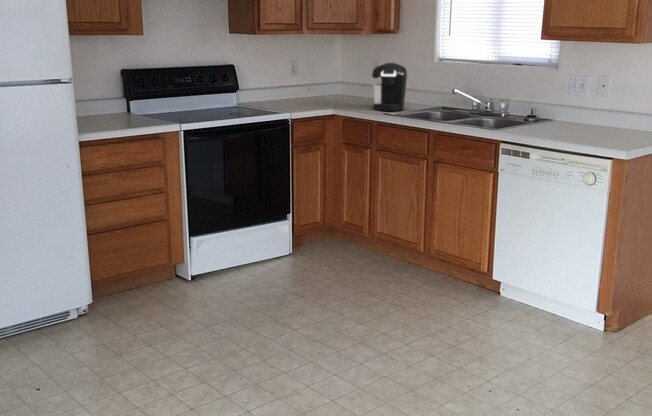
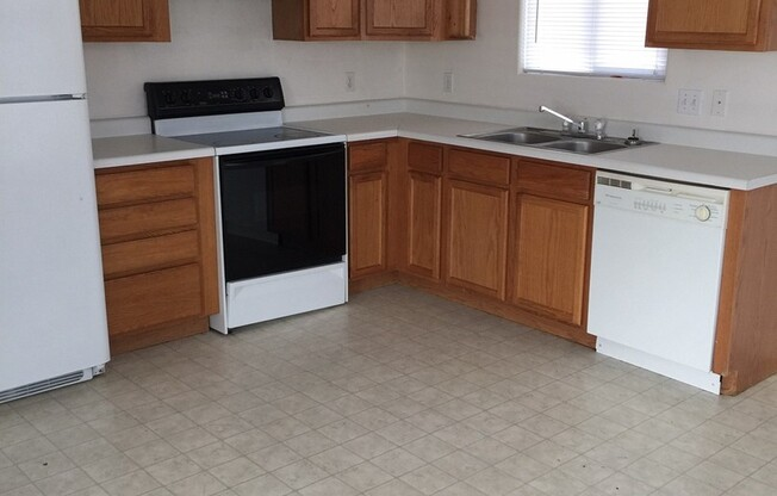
- coffee maker (389, 86)
